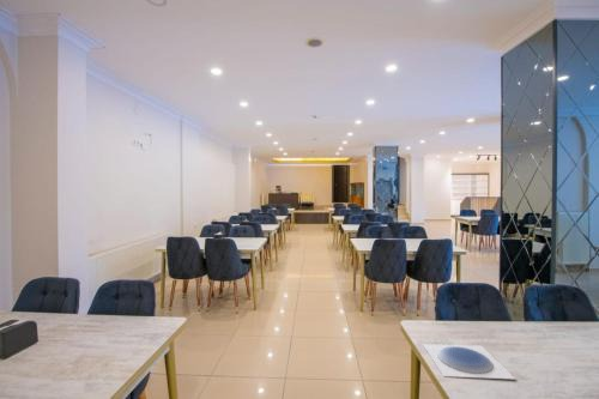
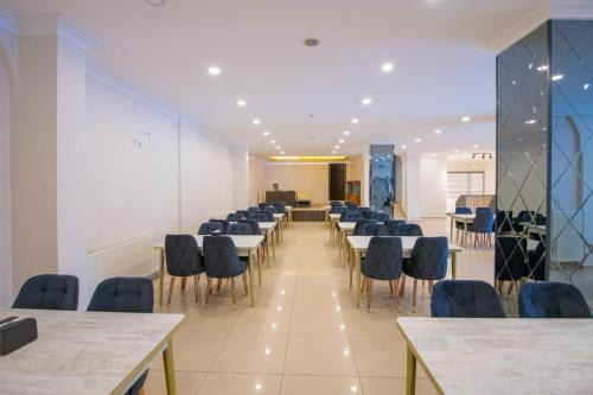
- plate (464, 356)
